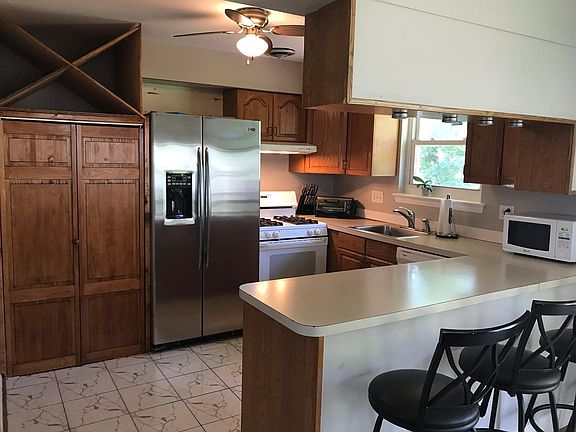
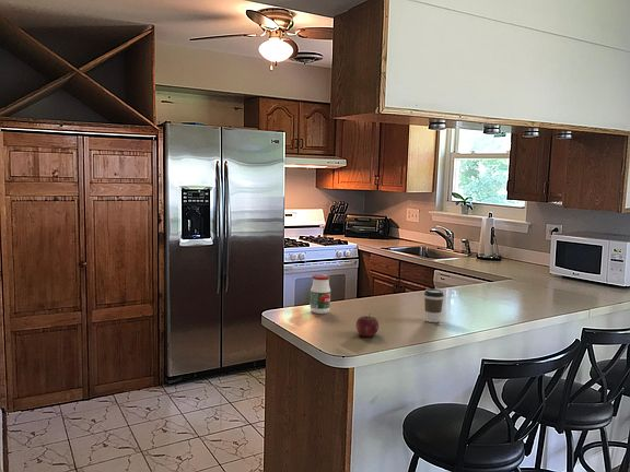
+ jar (320, 294)
+ apple (366, 324)
+ coffee cup (433, 305)
